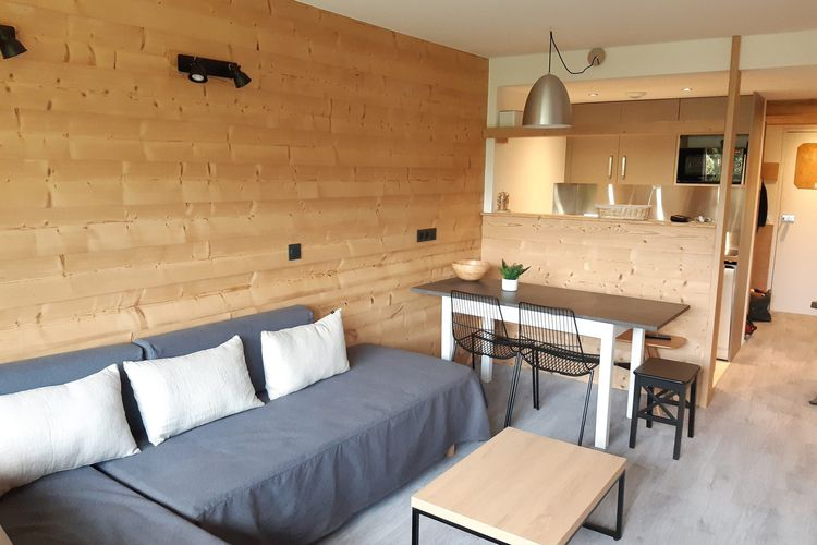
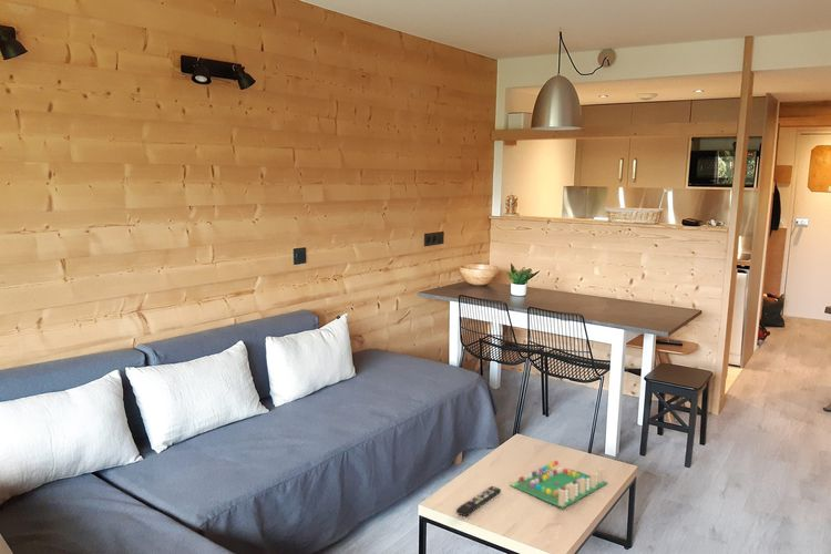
+ remote control (479, 500)
+ board game (558, 476)
